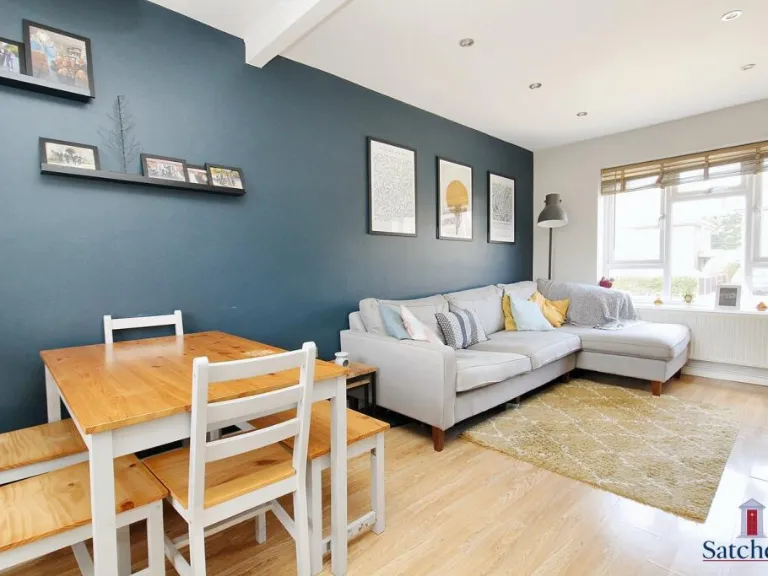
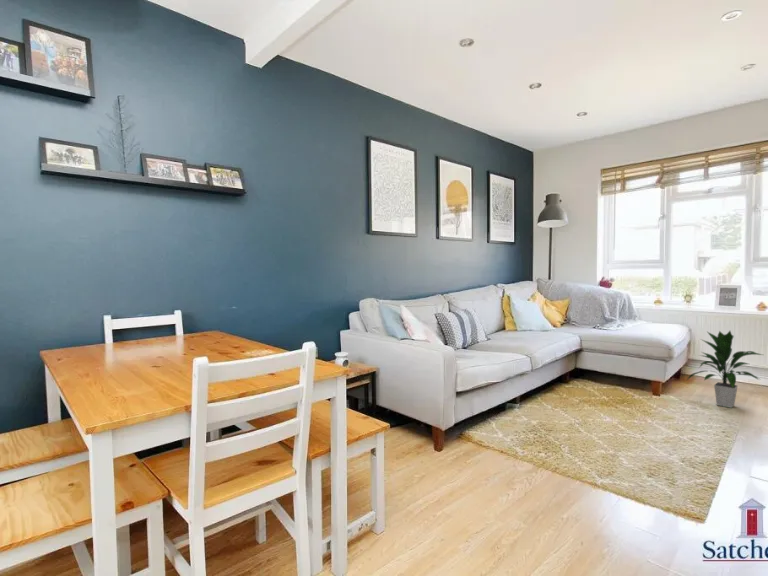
+ indoor plant (723, 366)
